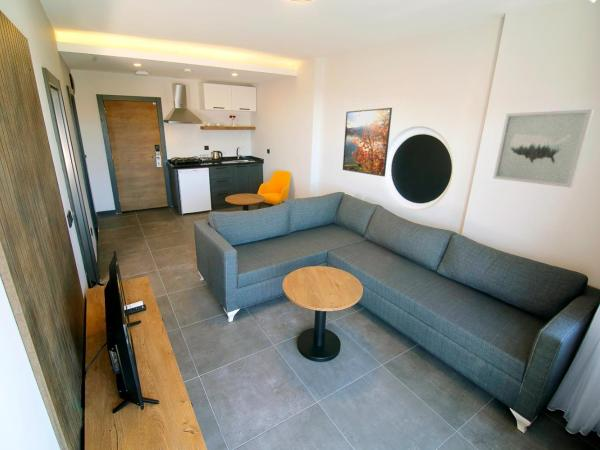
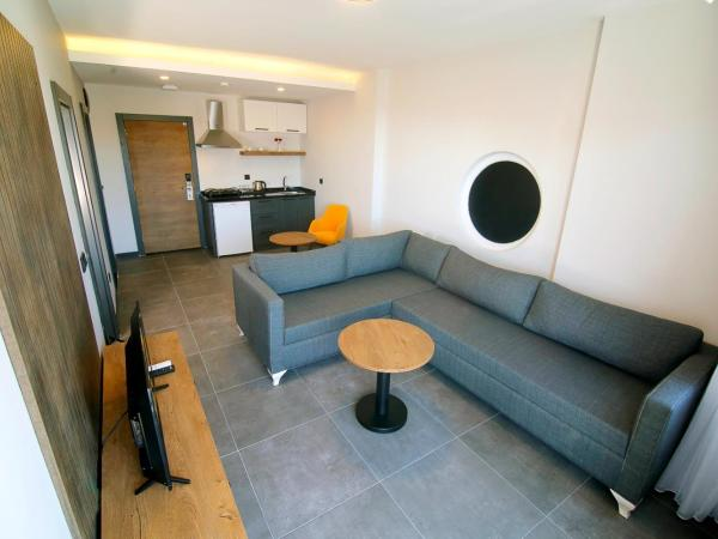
- wall art (537, 148)
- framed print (364, 142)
